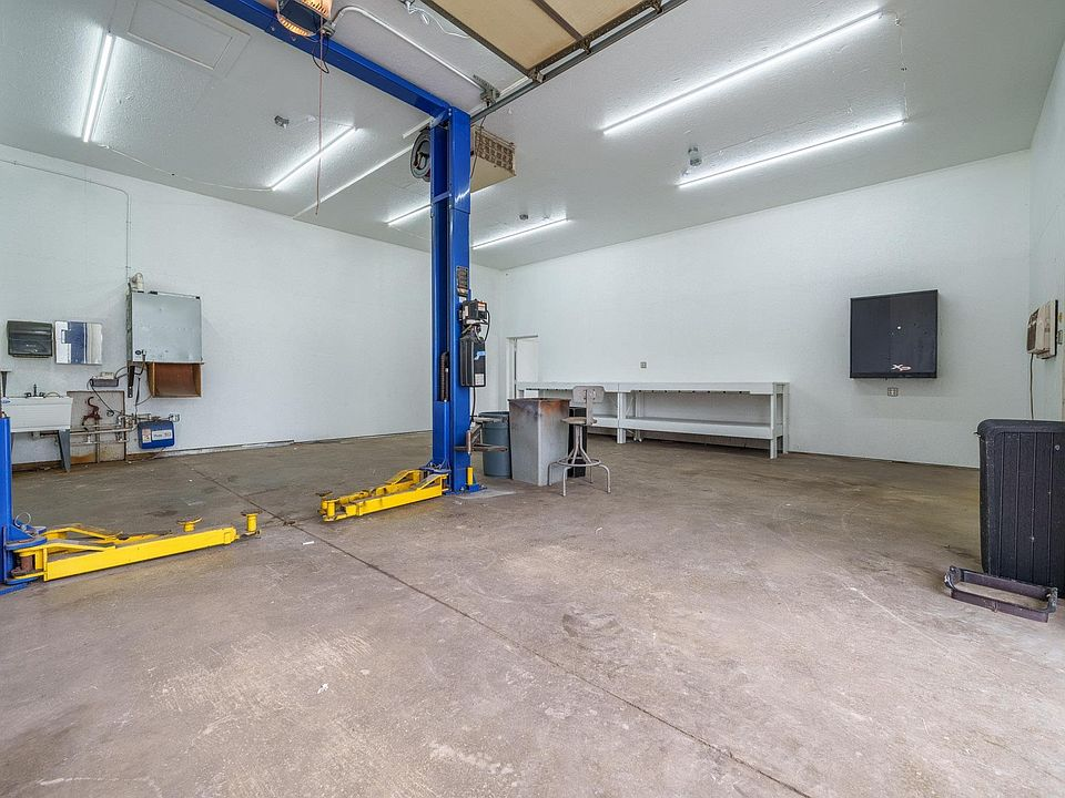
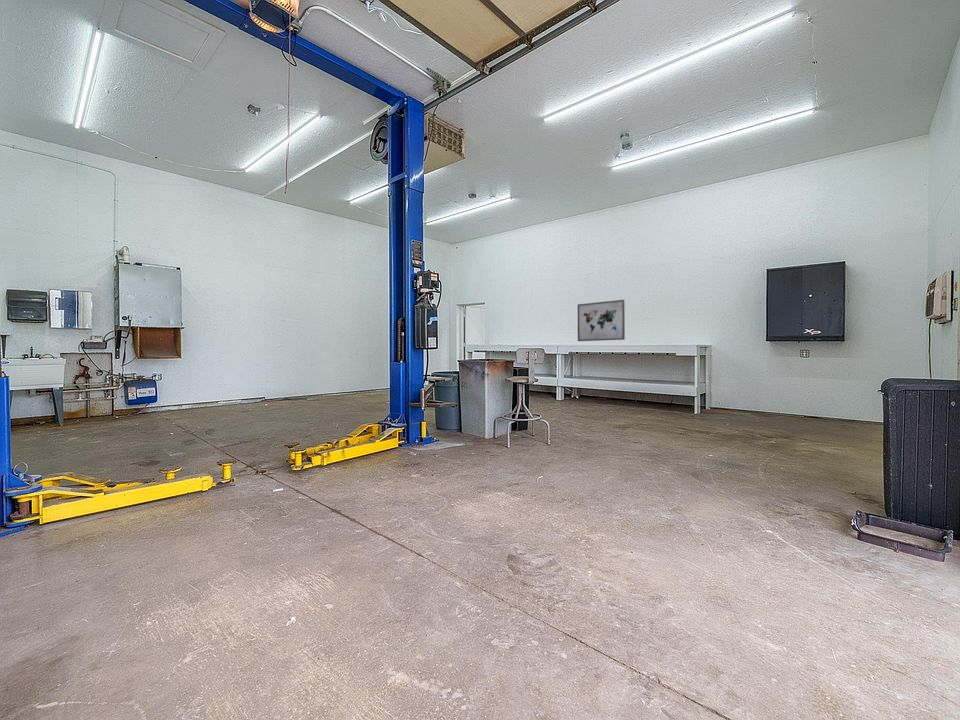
+ wall art (600, 321)
